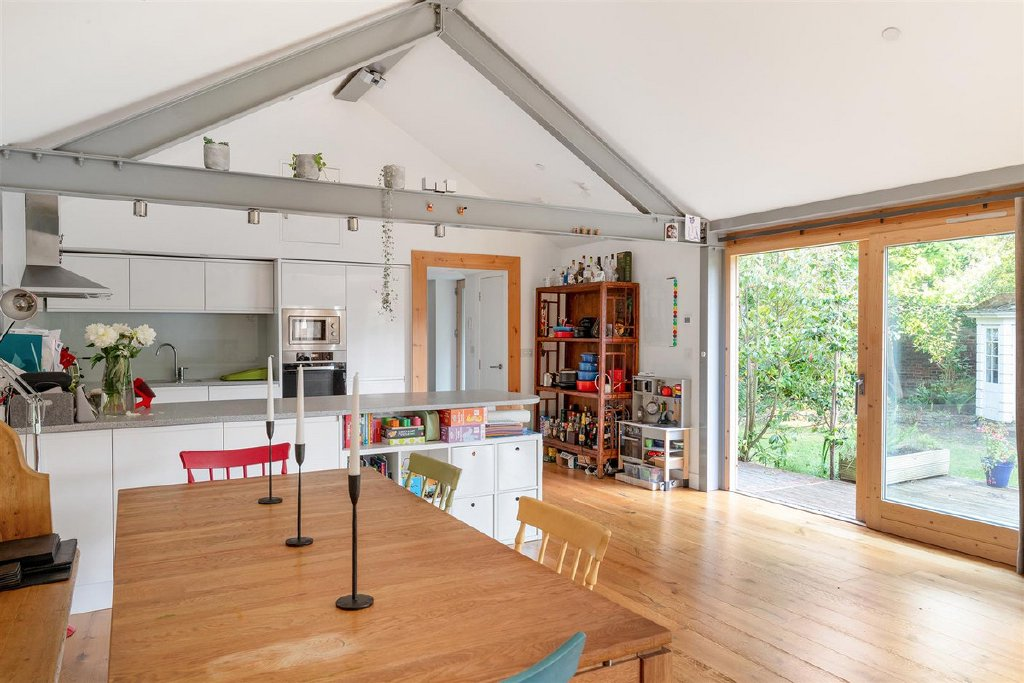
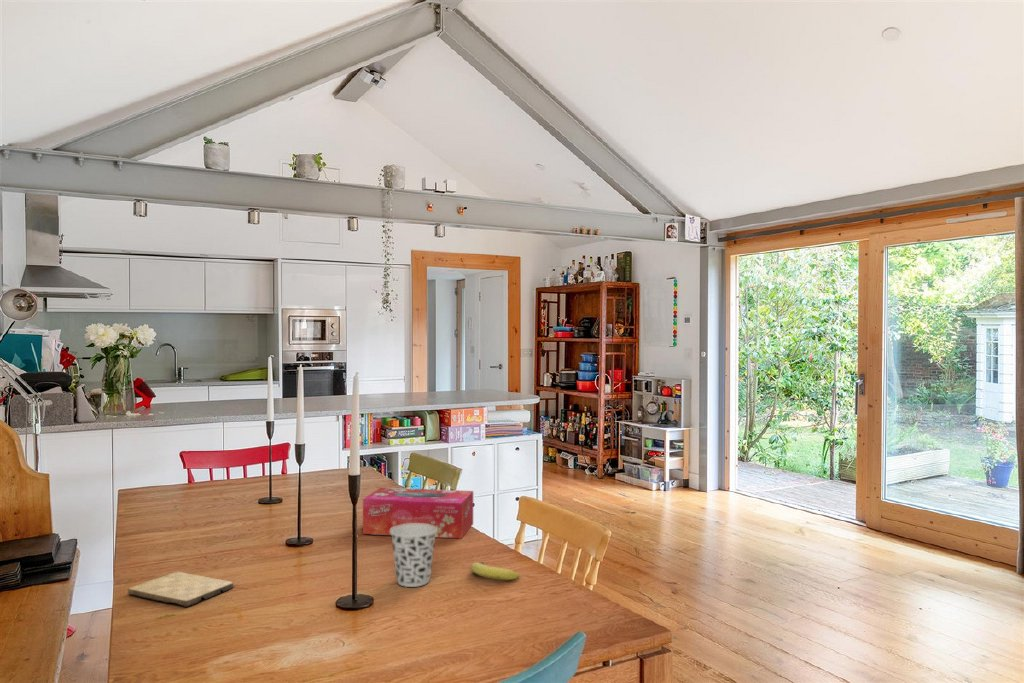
+ tissue box (419, 511)
+ fruit (490, 568)
+ cutting board (181, 587)
+ cup (413, 555)
